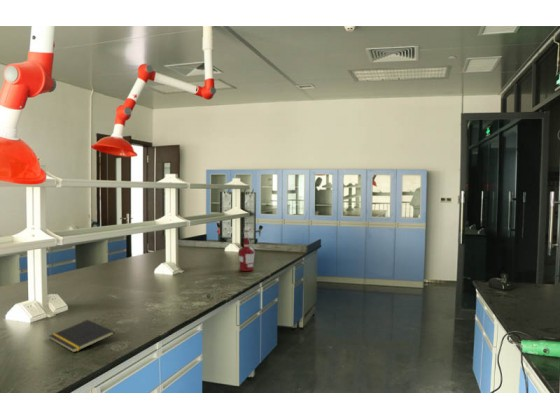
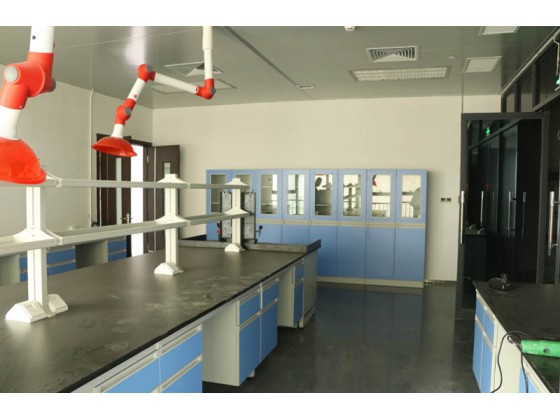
- alcohol (246, 249)
- notepad (81, 334)
